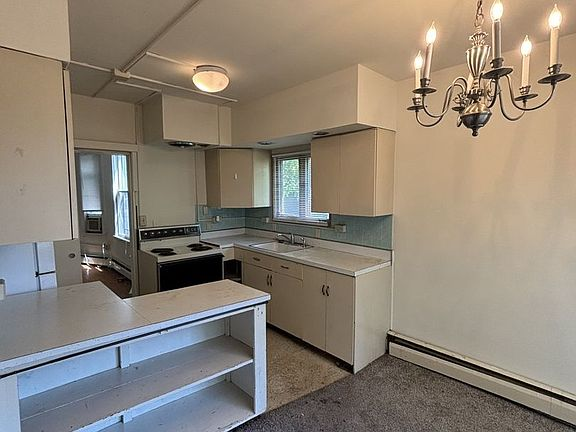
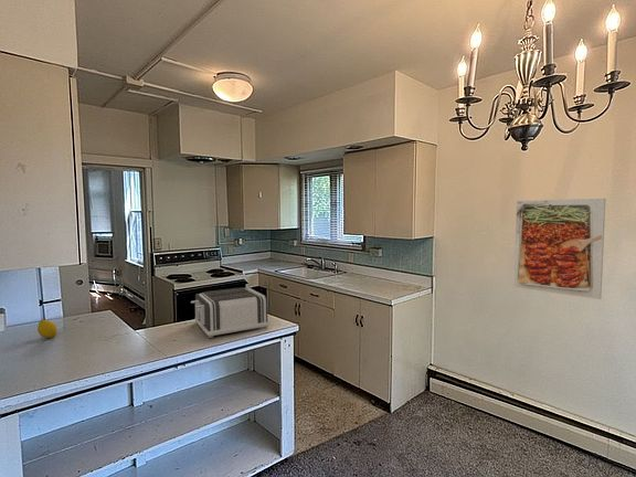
+ fruit (47, 328)
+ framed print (555, 246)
+ toaster (227, 309)
